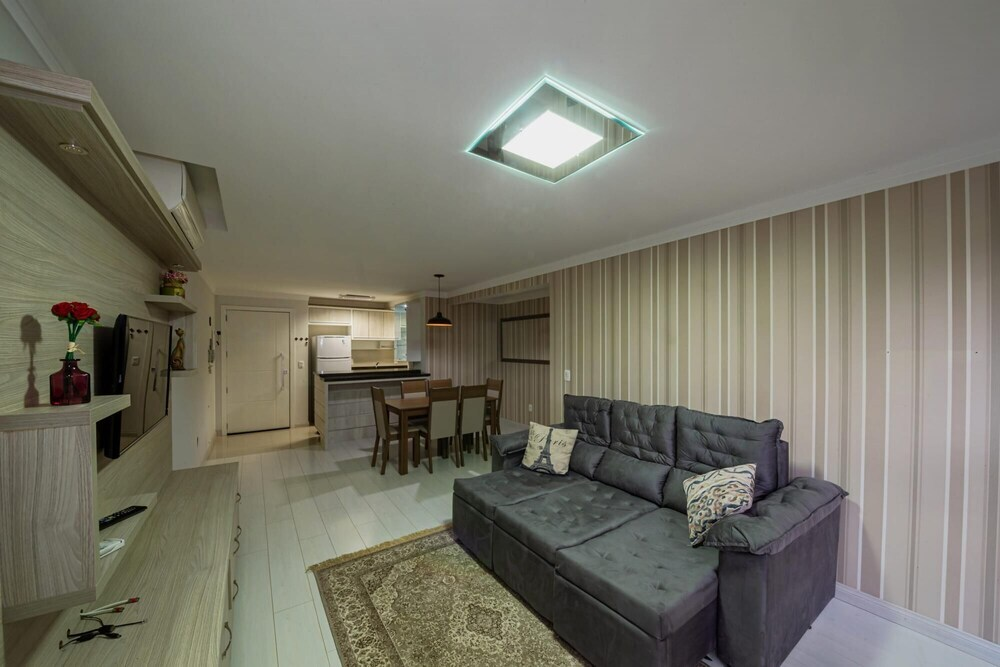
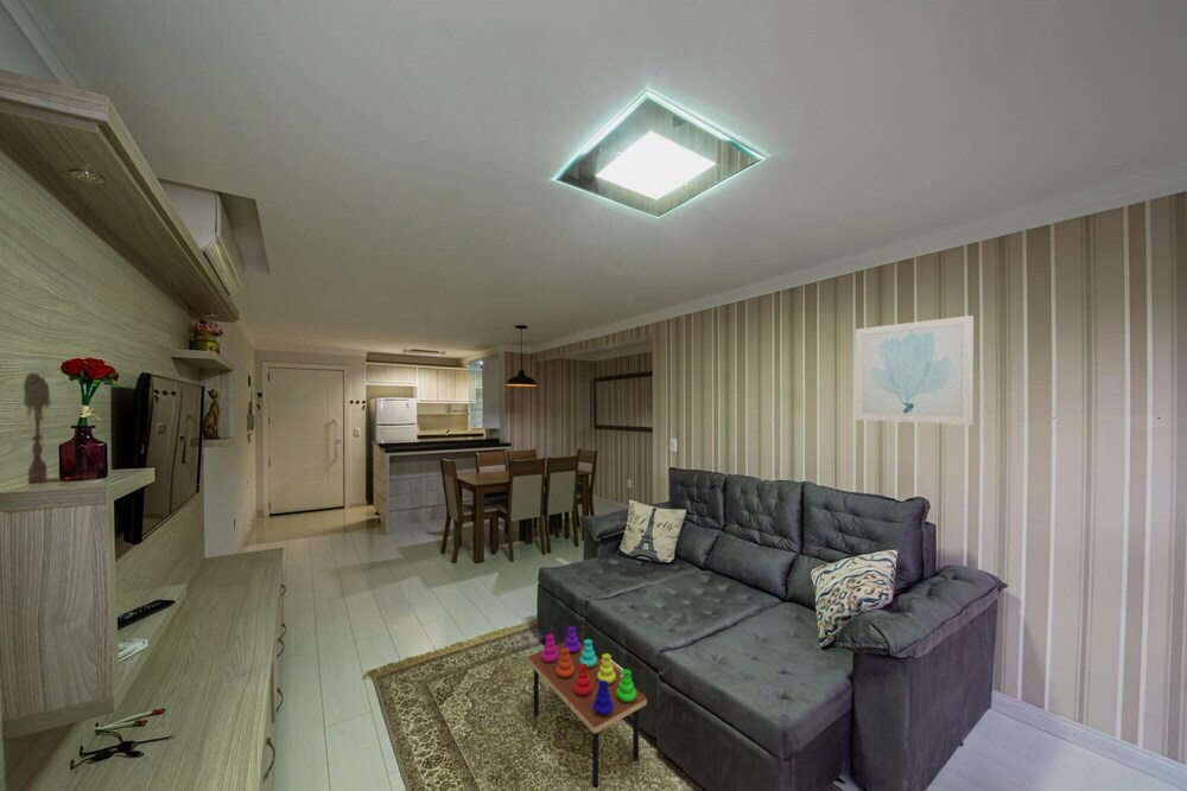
+ stacking toy (589, 689)
+ wall art (908, 372)
